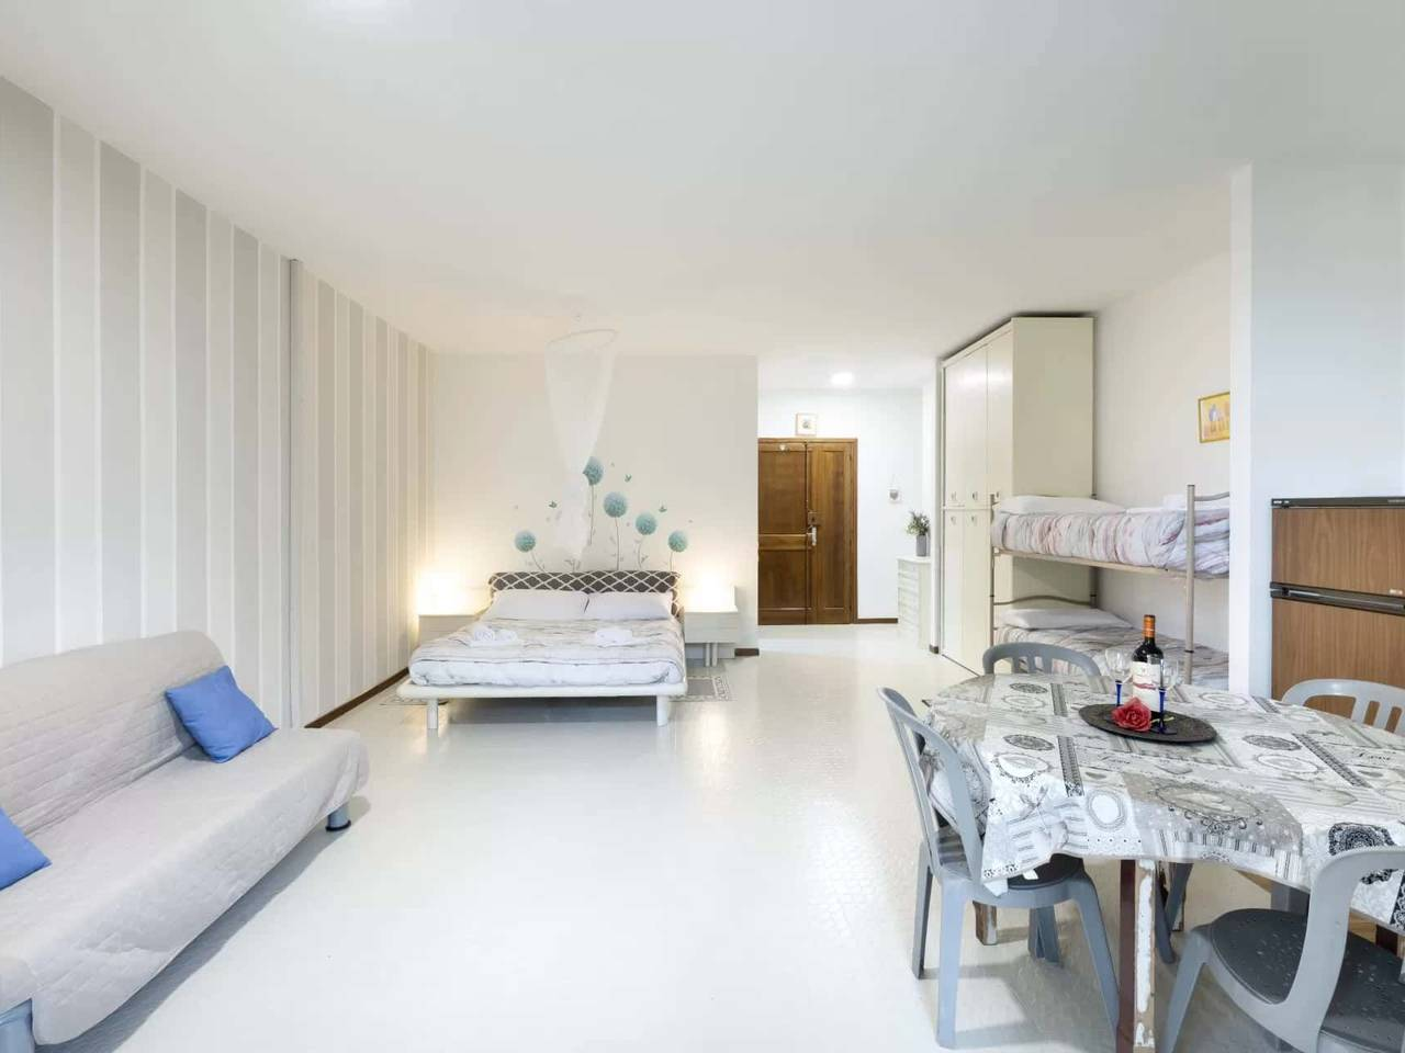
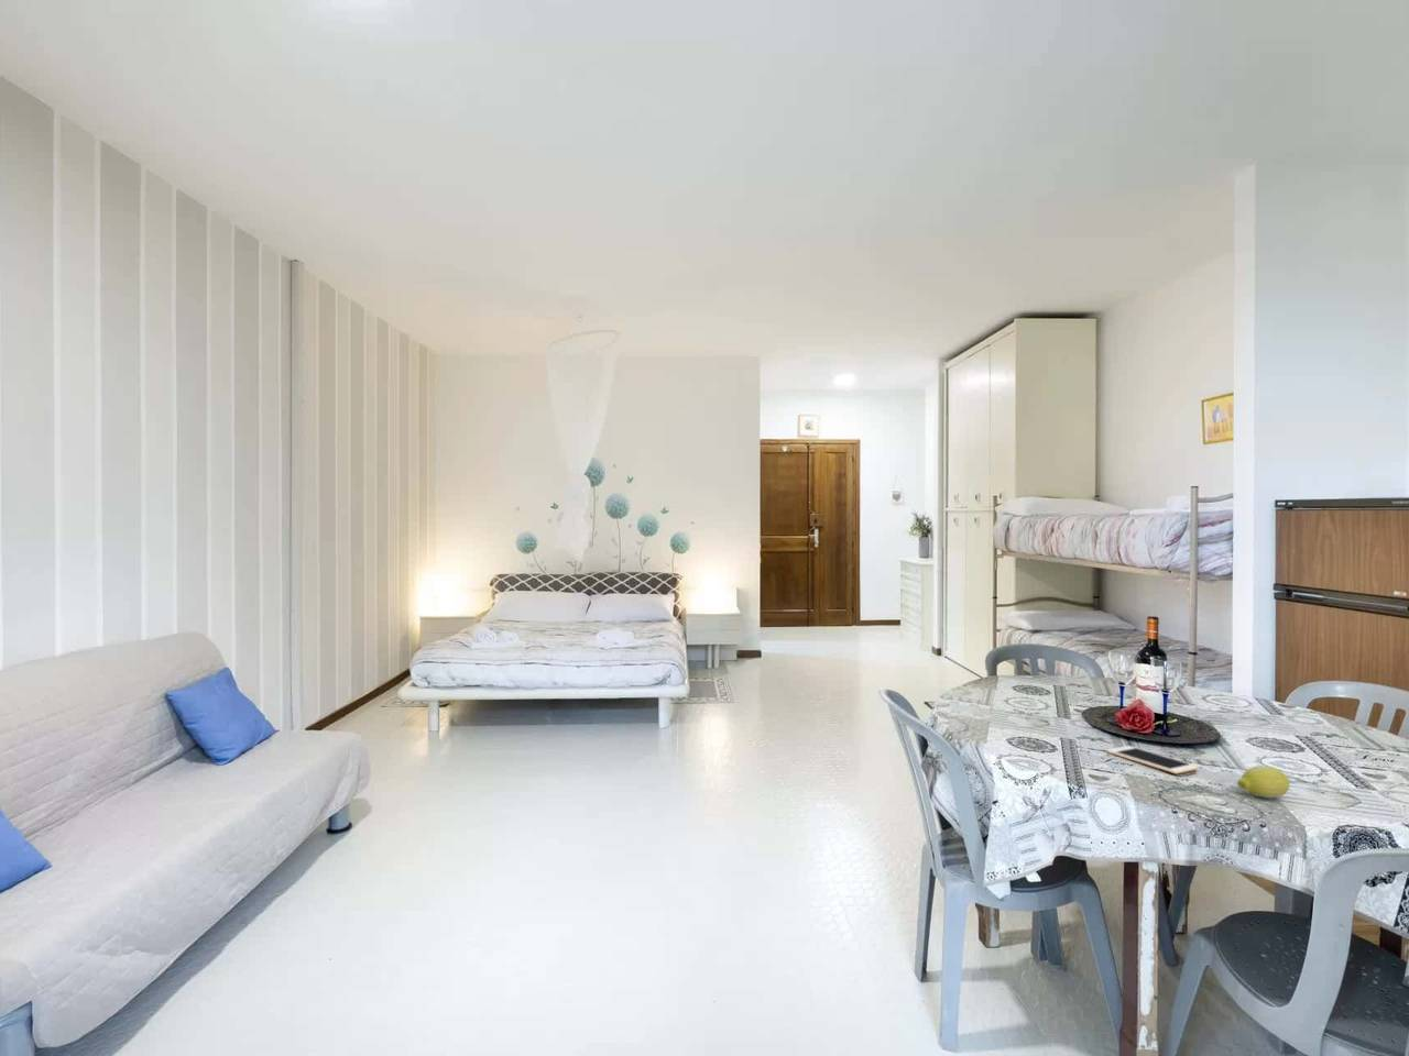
+ cell phone (1150, 759)
+ fruit (1264, 781)
